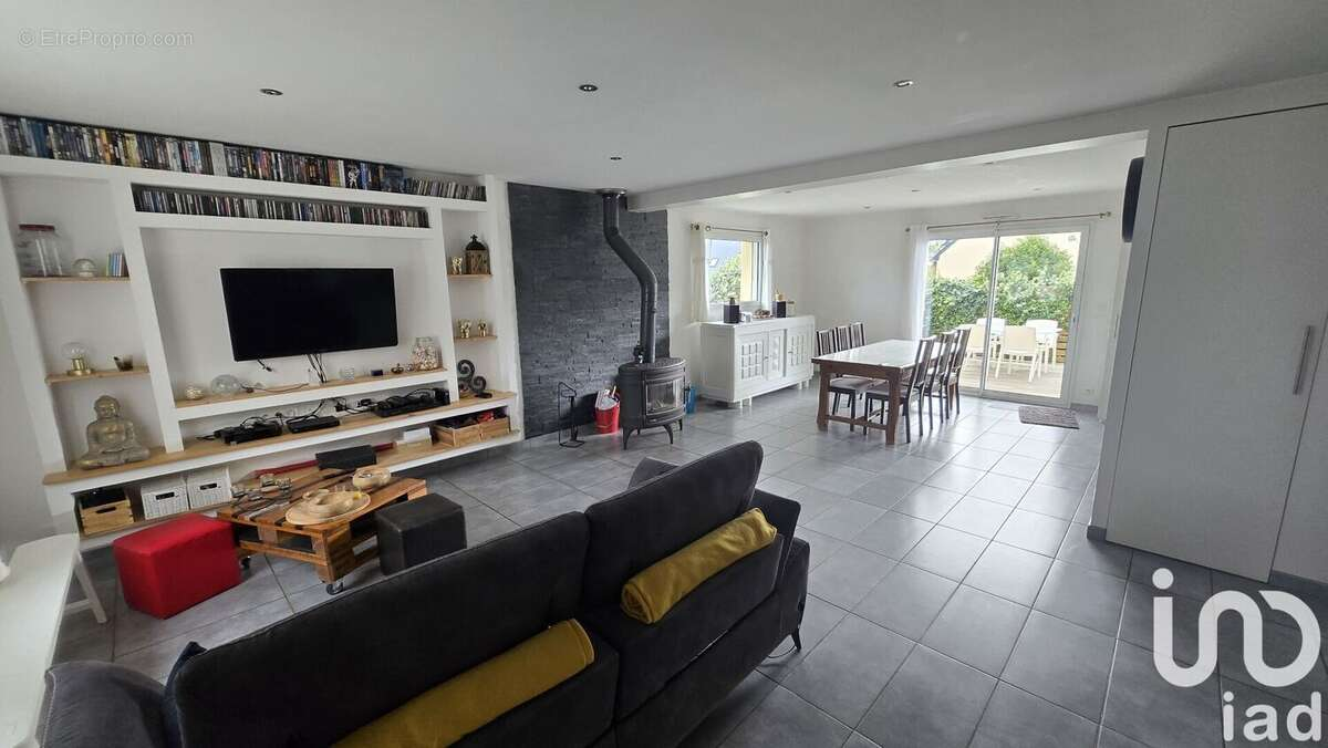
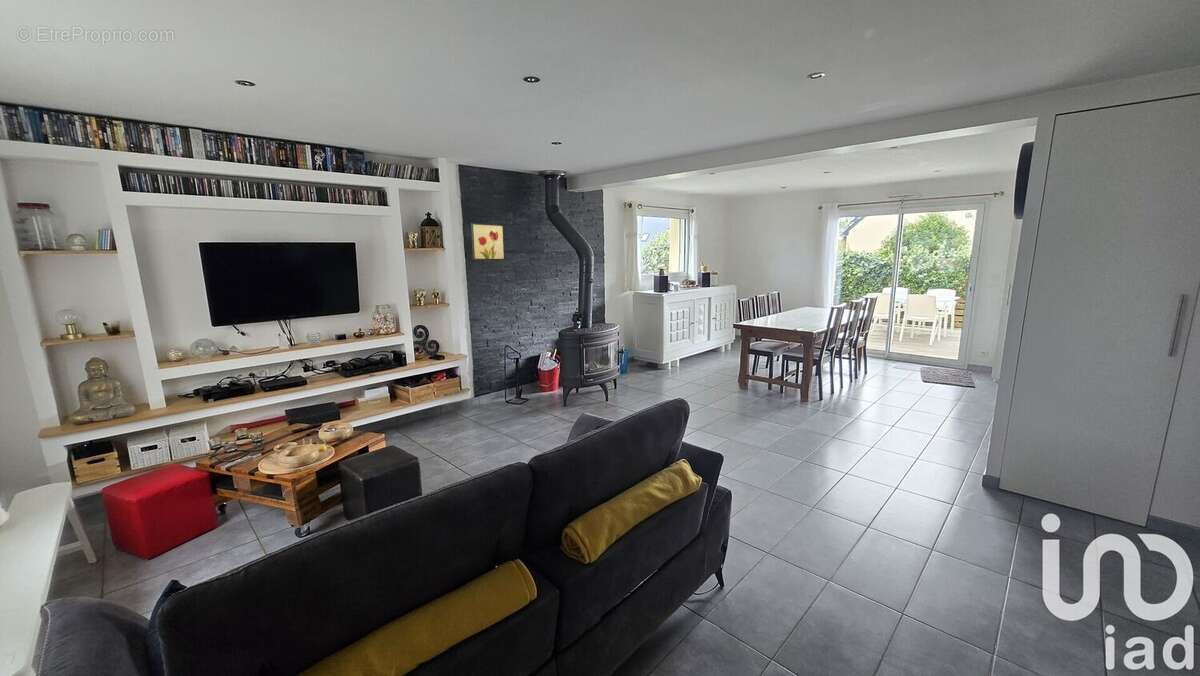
+ wall art (488, 242)
